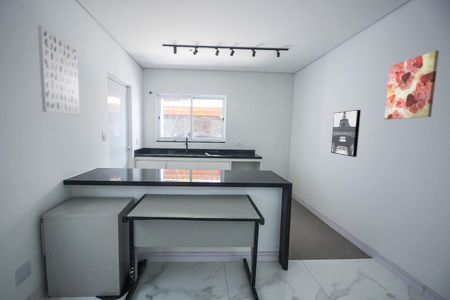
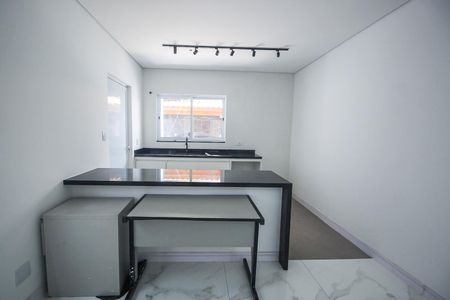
- wall art (408, 89)
- wall art (61, 76)
- wall art (344, 133)
